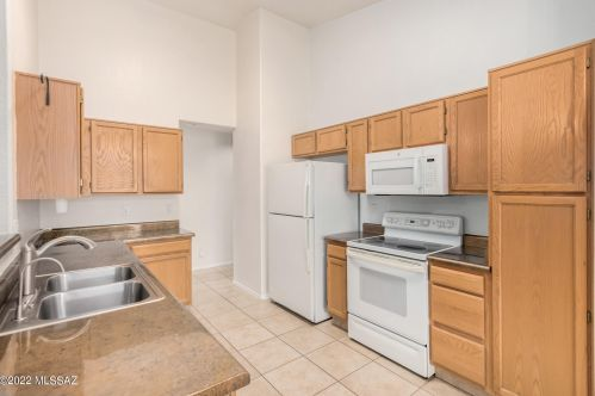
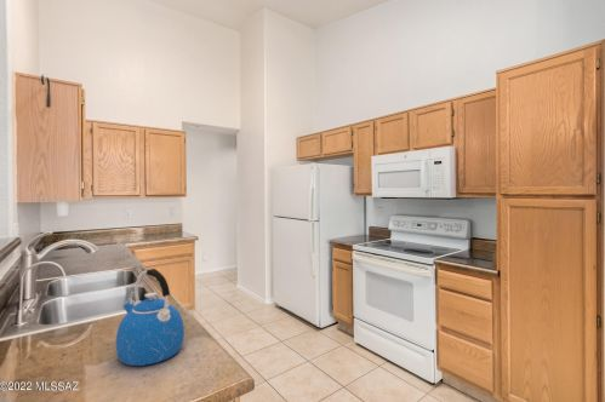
+ kettle (147, 309)
